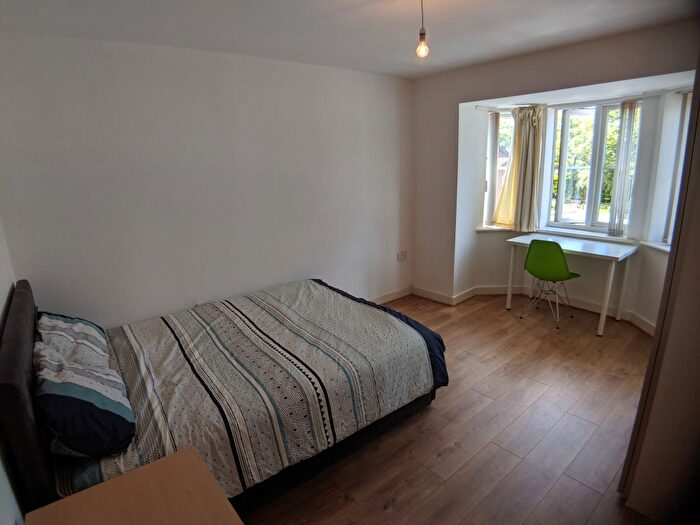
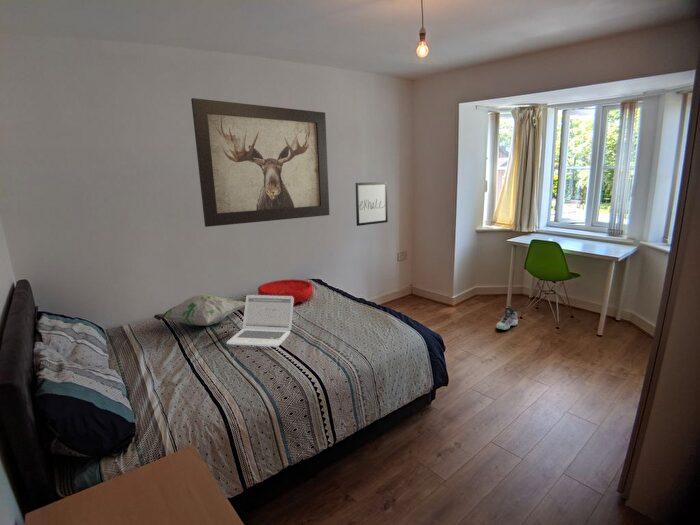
+ wall art (269, 165)
+ cushion (286, 292)
+ laptop (261, 319)
+ wall art (372, 203)
+ decorative pillow (201, 310)
+ sneaker (506, 316)
